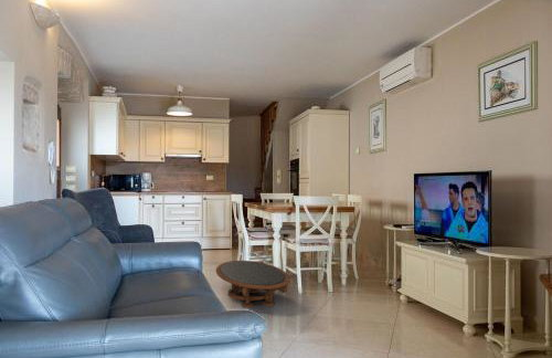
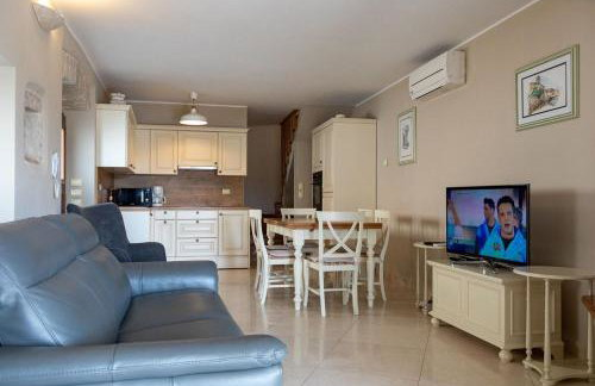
- coffee table (251, 284)
